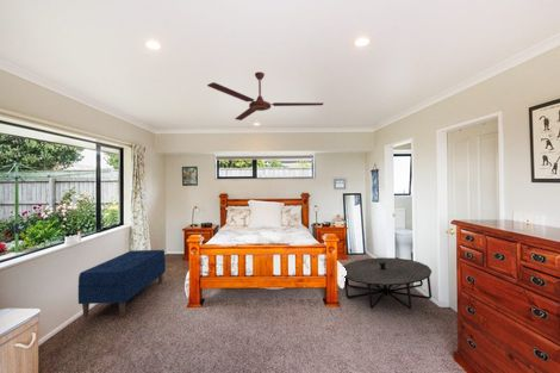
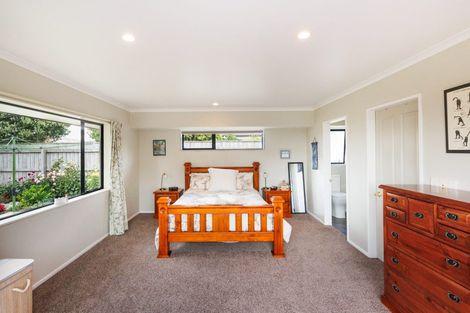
- merry-go-round (382, 279)
- bench (127, 278)
- ceiling fan (266, 101)
